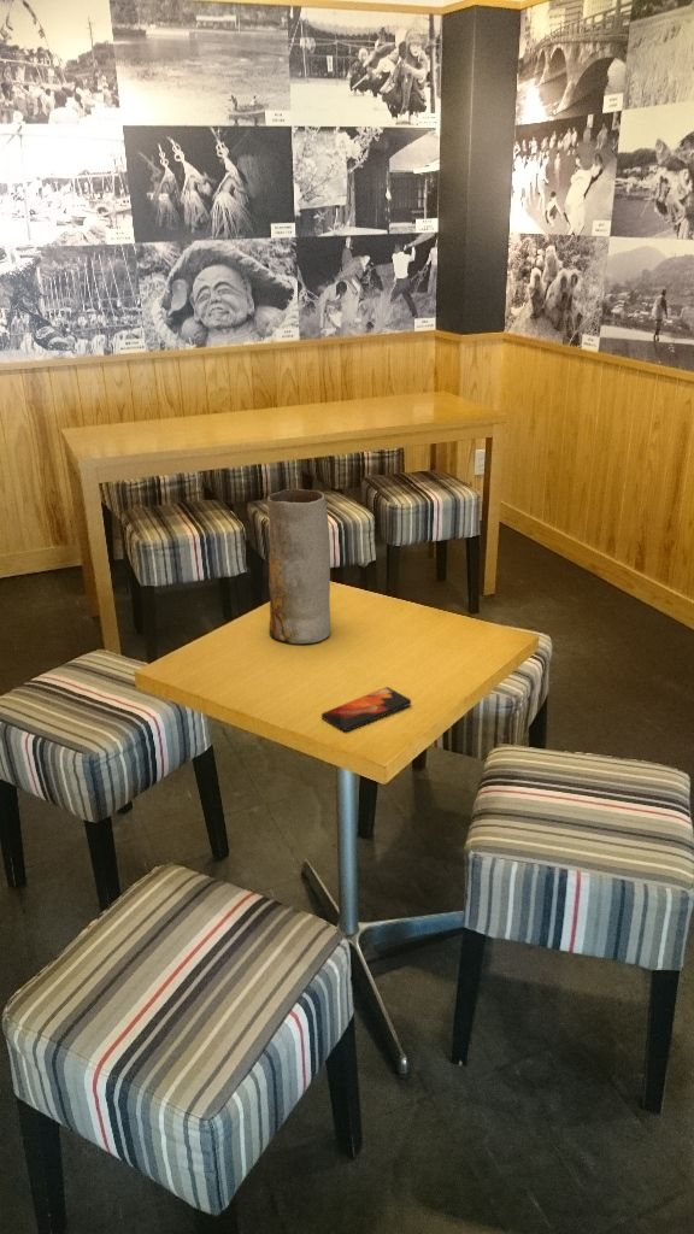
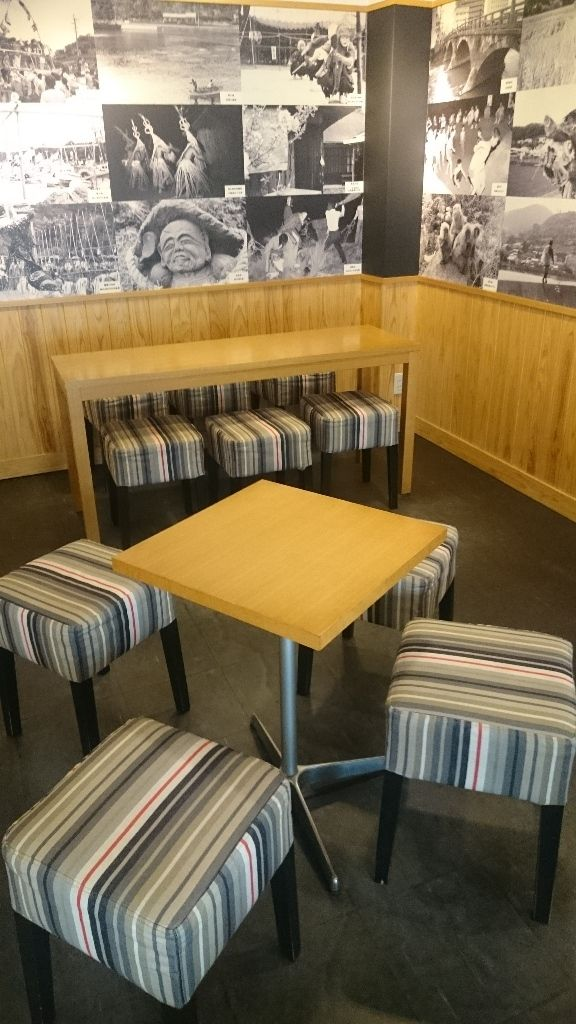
- vase (299, 564)
- smartphone (366, 709)
